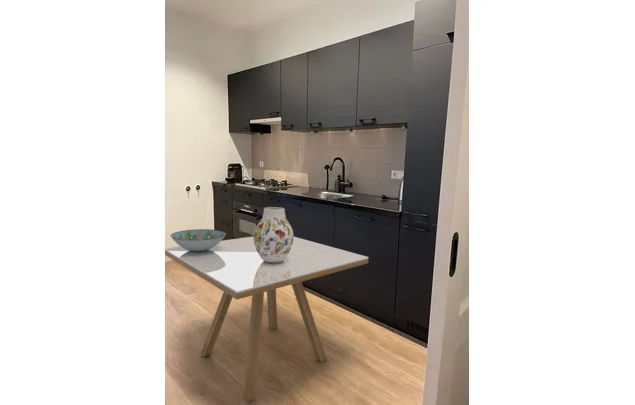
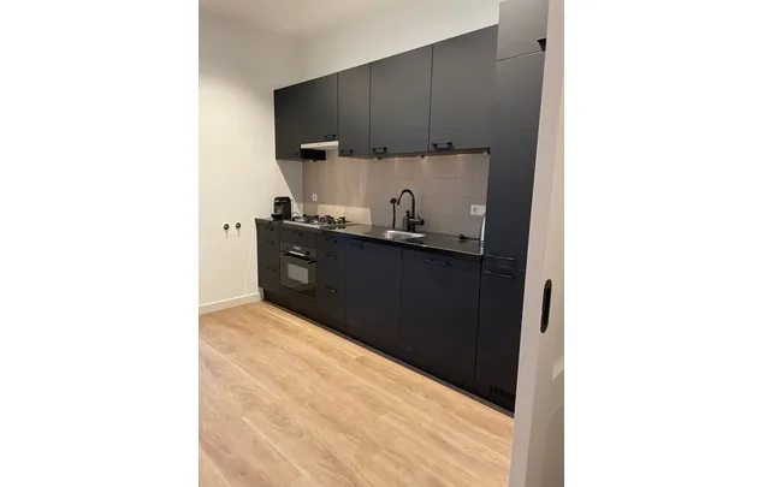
- dining table (262, 305)
- vase (273, 234)
- decorative bowl (199, 241)
